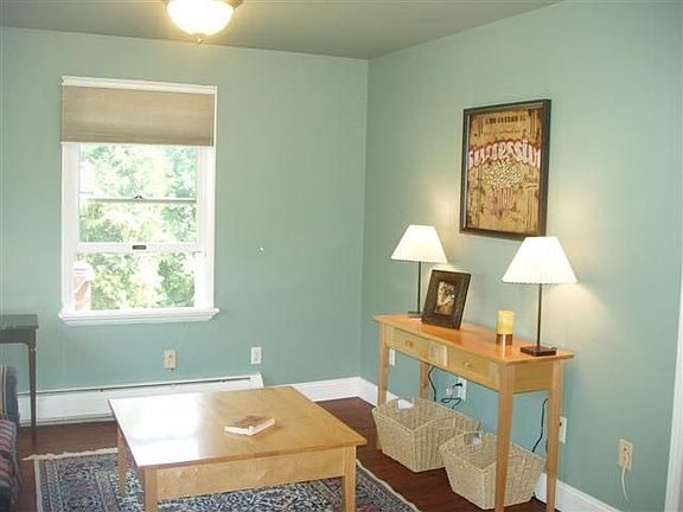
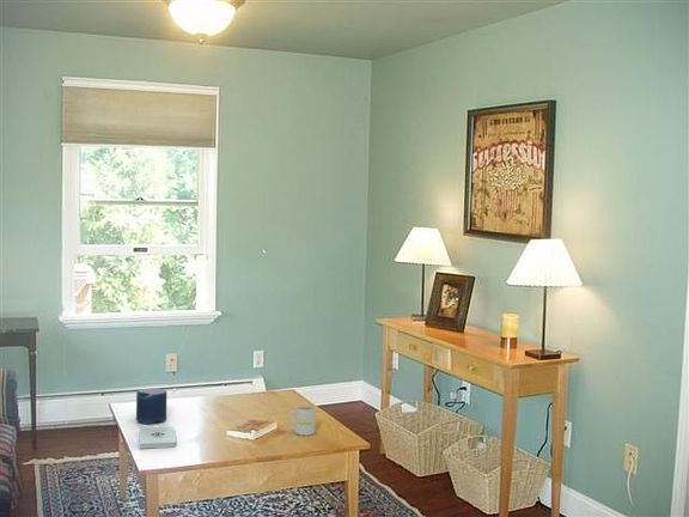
+ candle (151, 406)
+ notepad (157, 437)
+ mug (300, 420)
